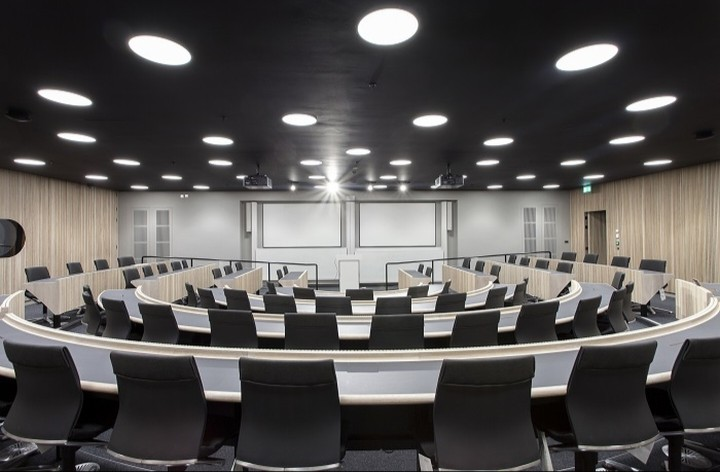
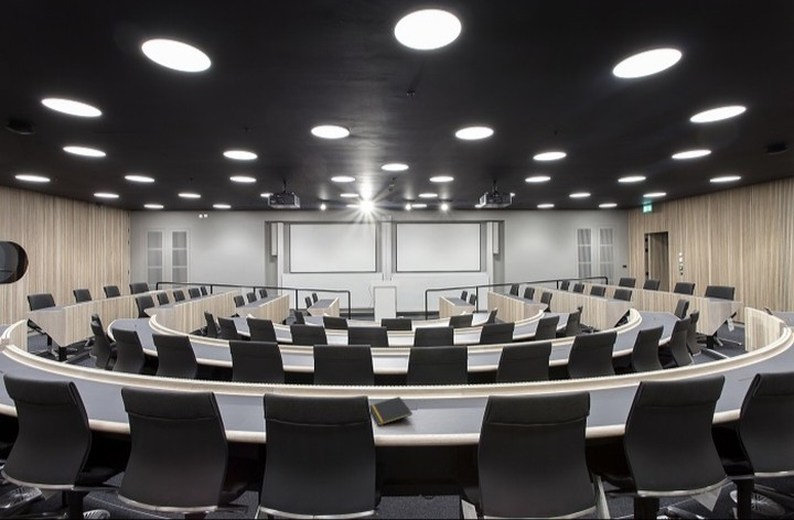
+ notepad (389, 410)
